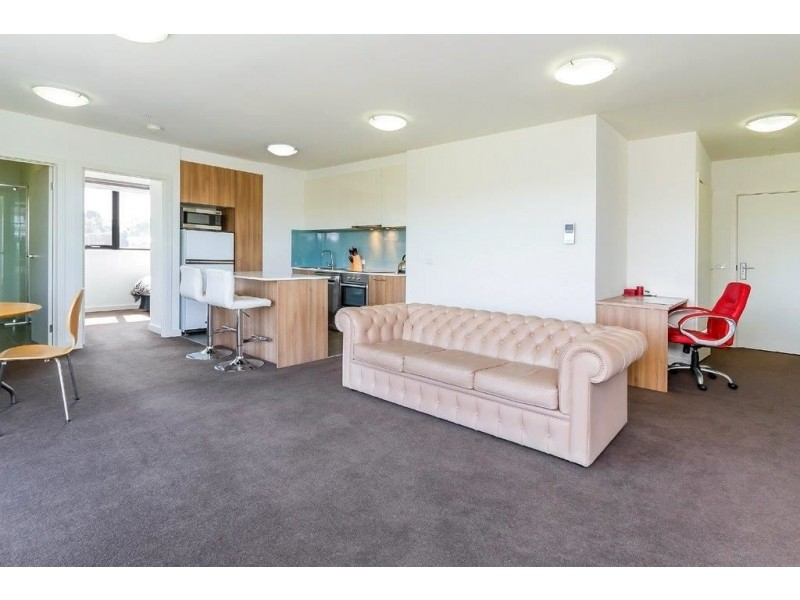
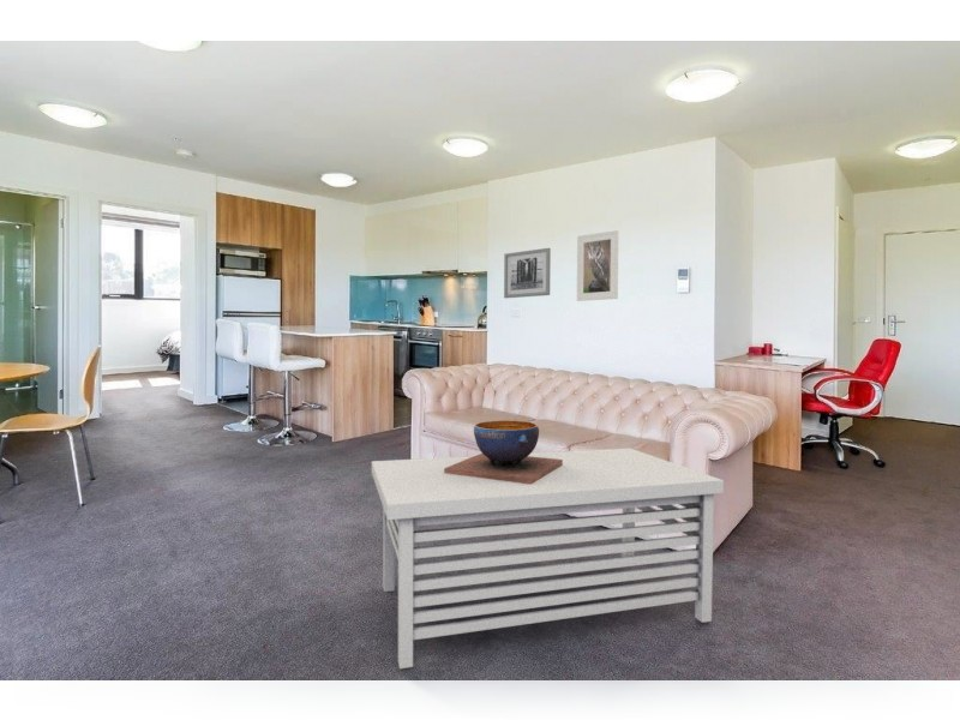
+ coffee table (534, 536)
+ decorative bowl (505, 445)
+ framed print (596, 266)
+ wall art (526, 274)
